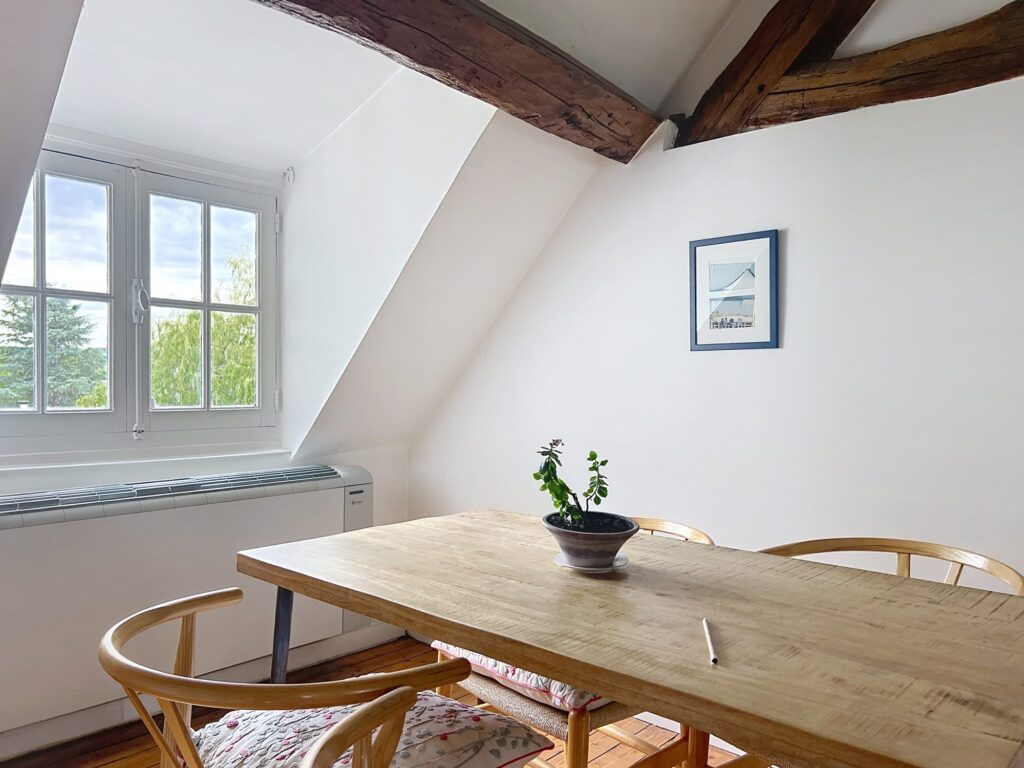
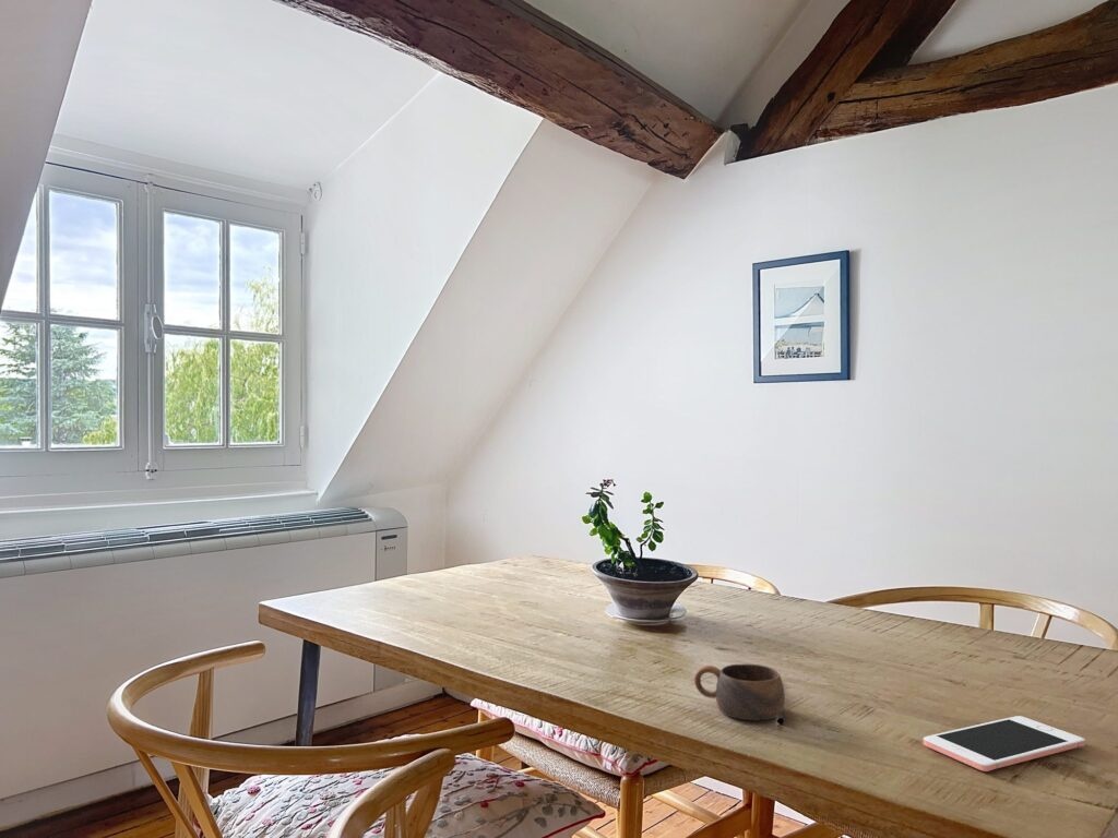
+ cup (739, 687)
+ cell phone (1003, 741)
